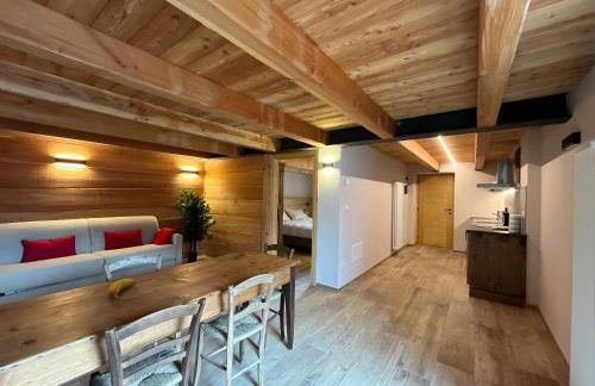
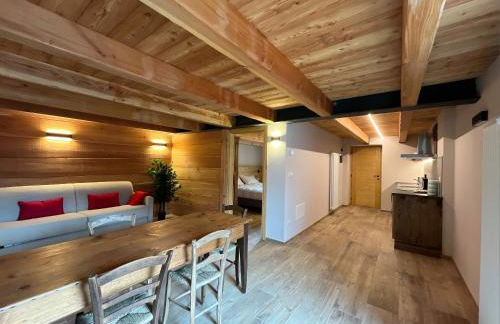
- fruit (124, 286)
